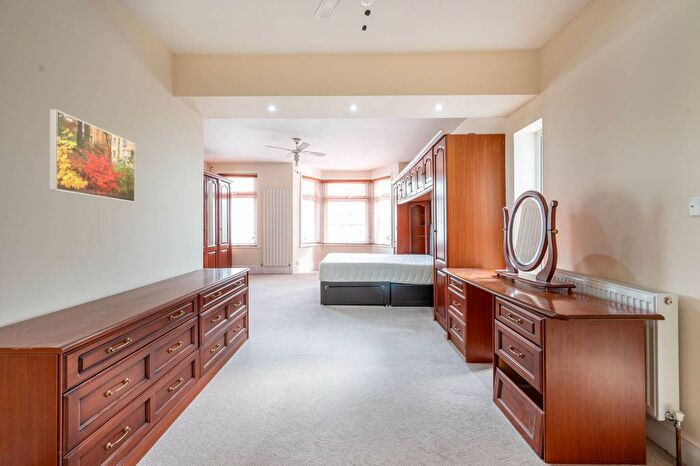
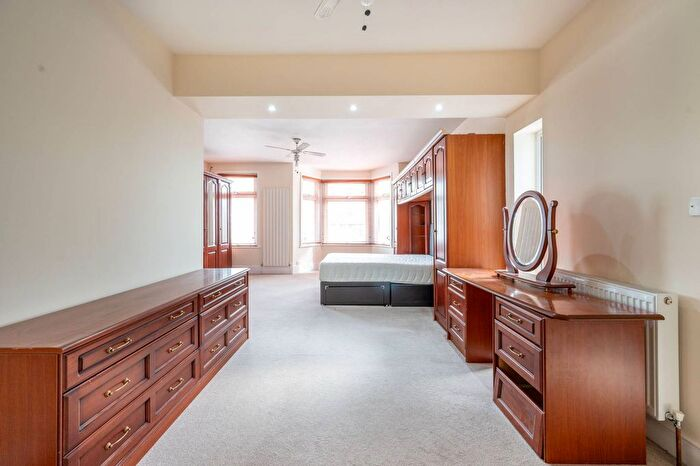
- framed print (99, 163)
